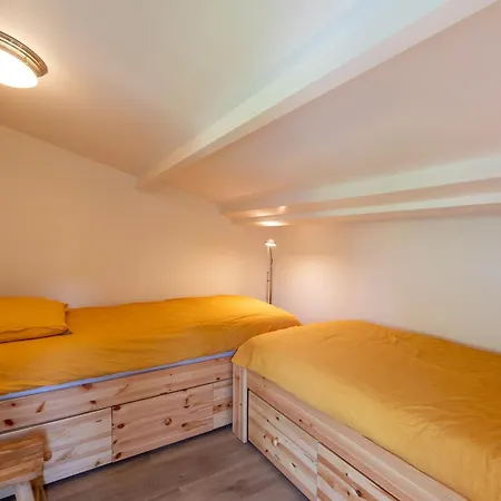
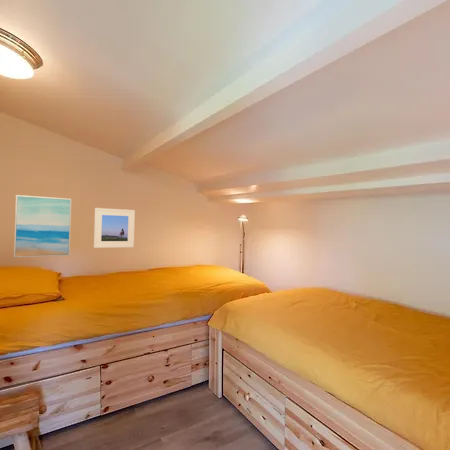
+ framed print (115, 228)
+ wall art (43, 226)
